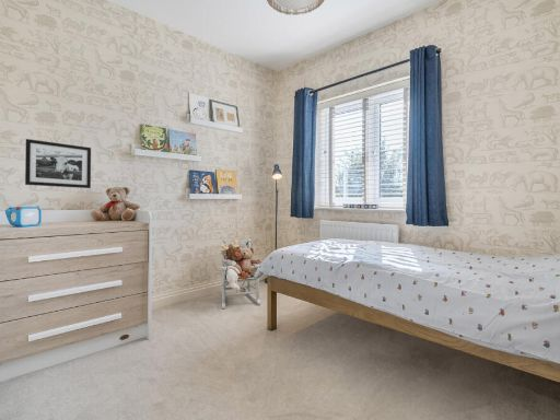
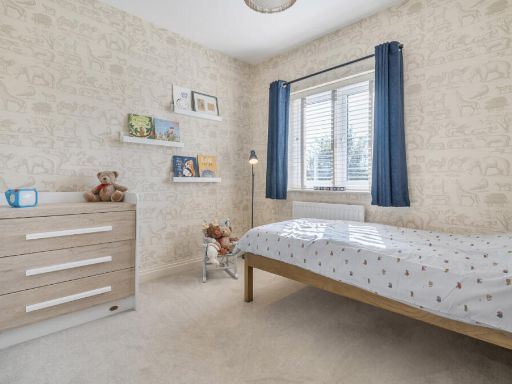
- picture frame (59, 164)
